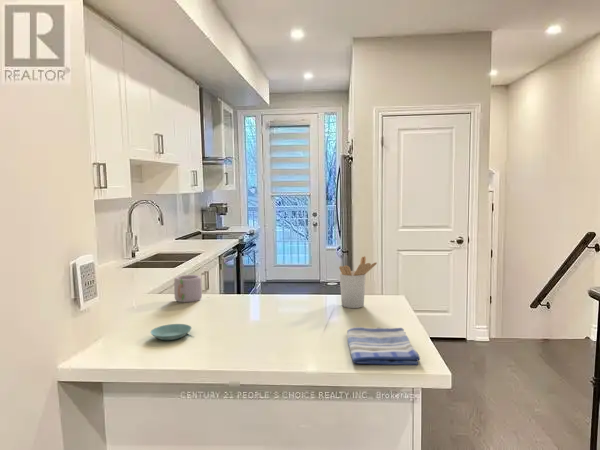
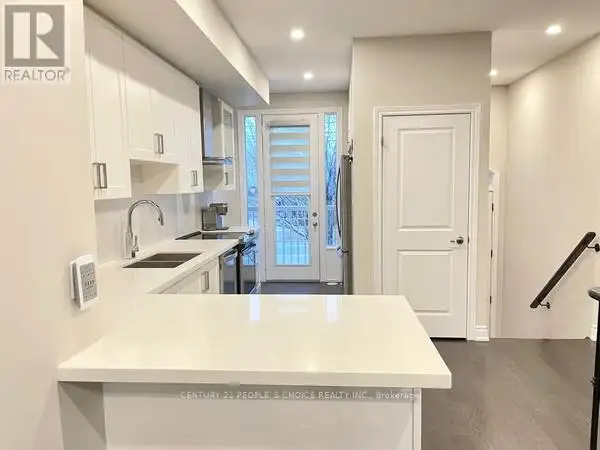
- mug (188, 288)
- dish towel (380, 344)
- utensil holder (357, 282)
- saucer (171, 333)
